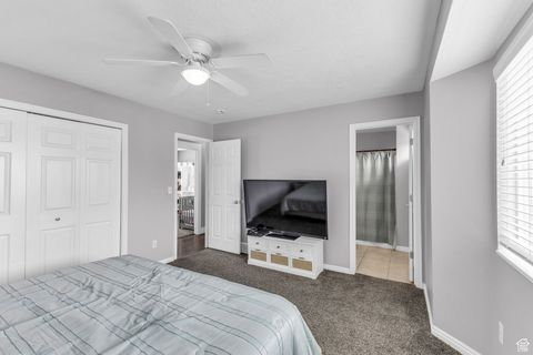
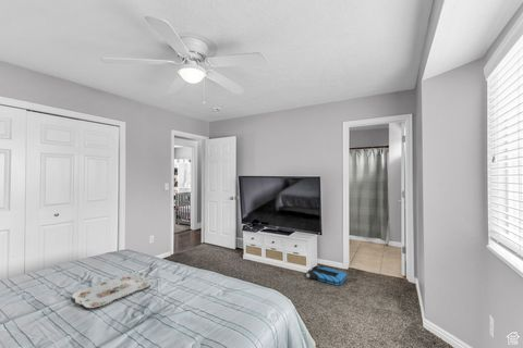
+ serving tray (113, 289)
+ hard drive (326, 274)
